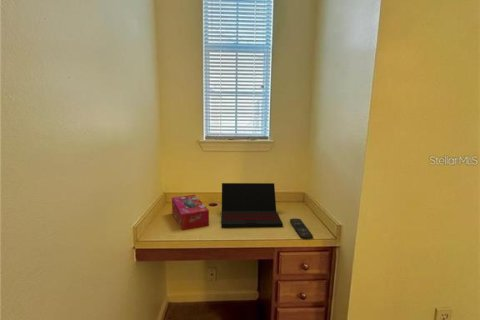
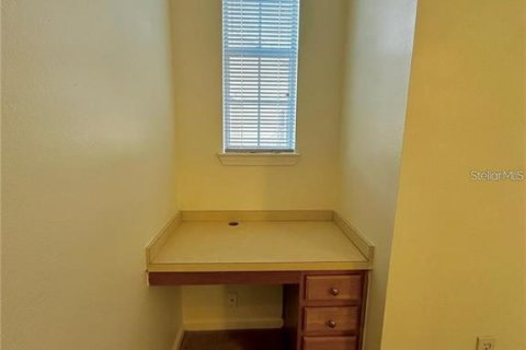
- laptop (249, 203)
- tissue box (189, 211)
- remote control (300, 228)
